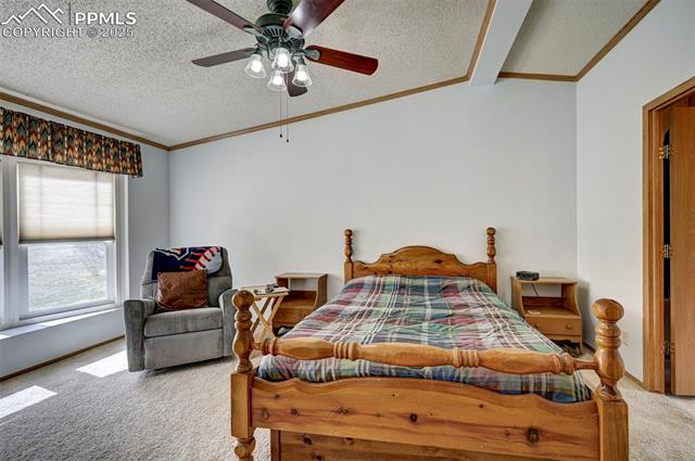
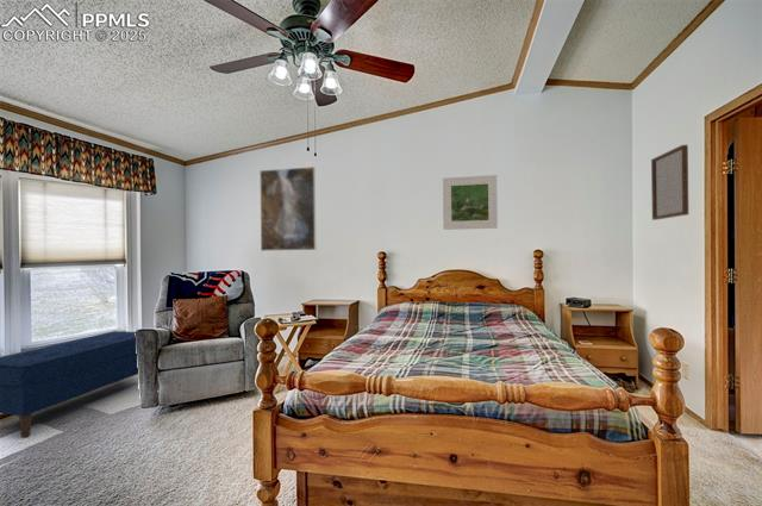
+ home mirror (668, 185)
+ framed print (469, 202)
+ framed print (287, 210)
+ bench (77, 374)
